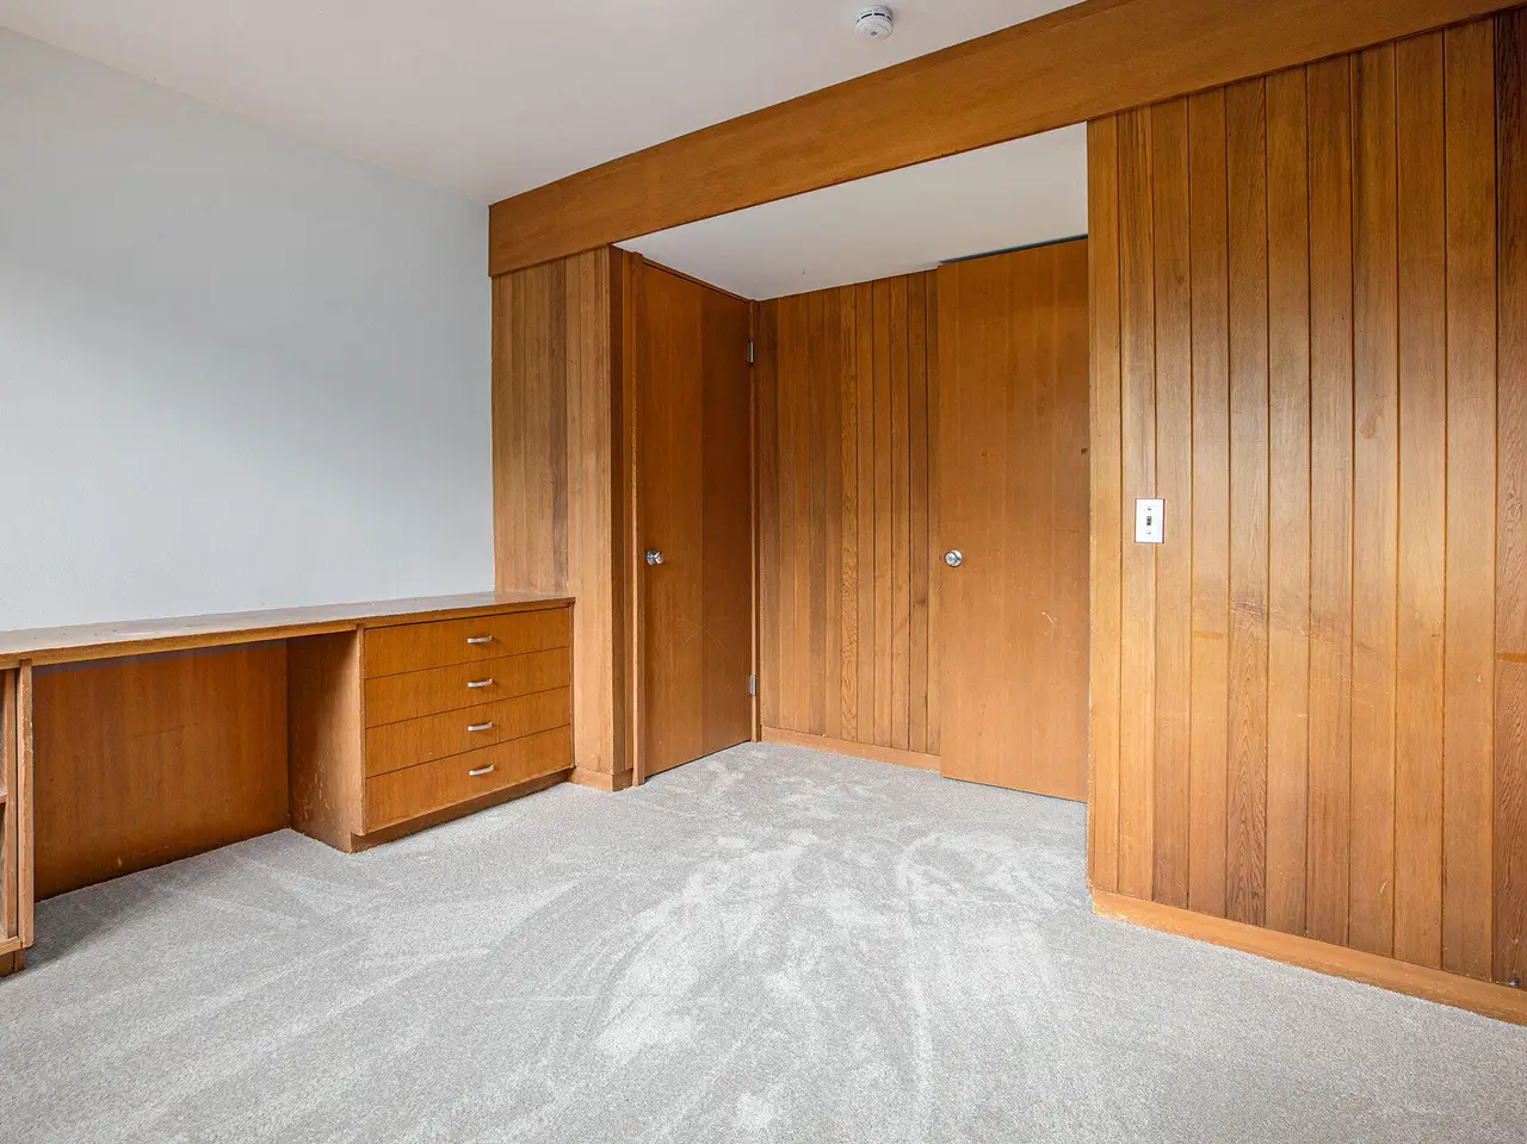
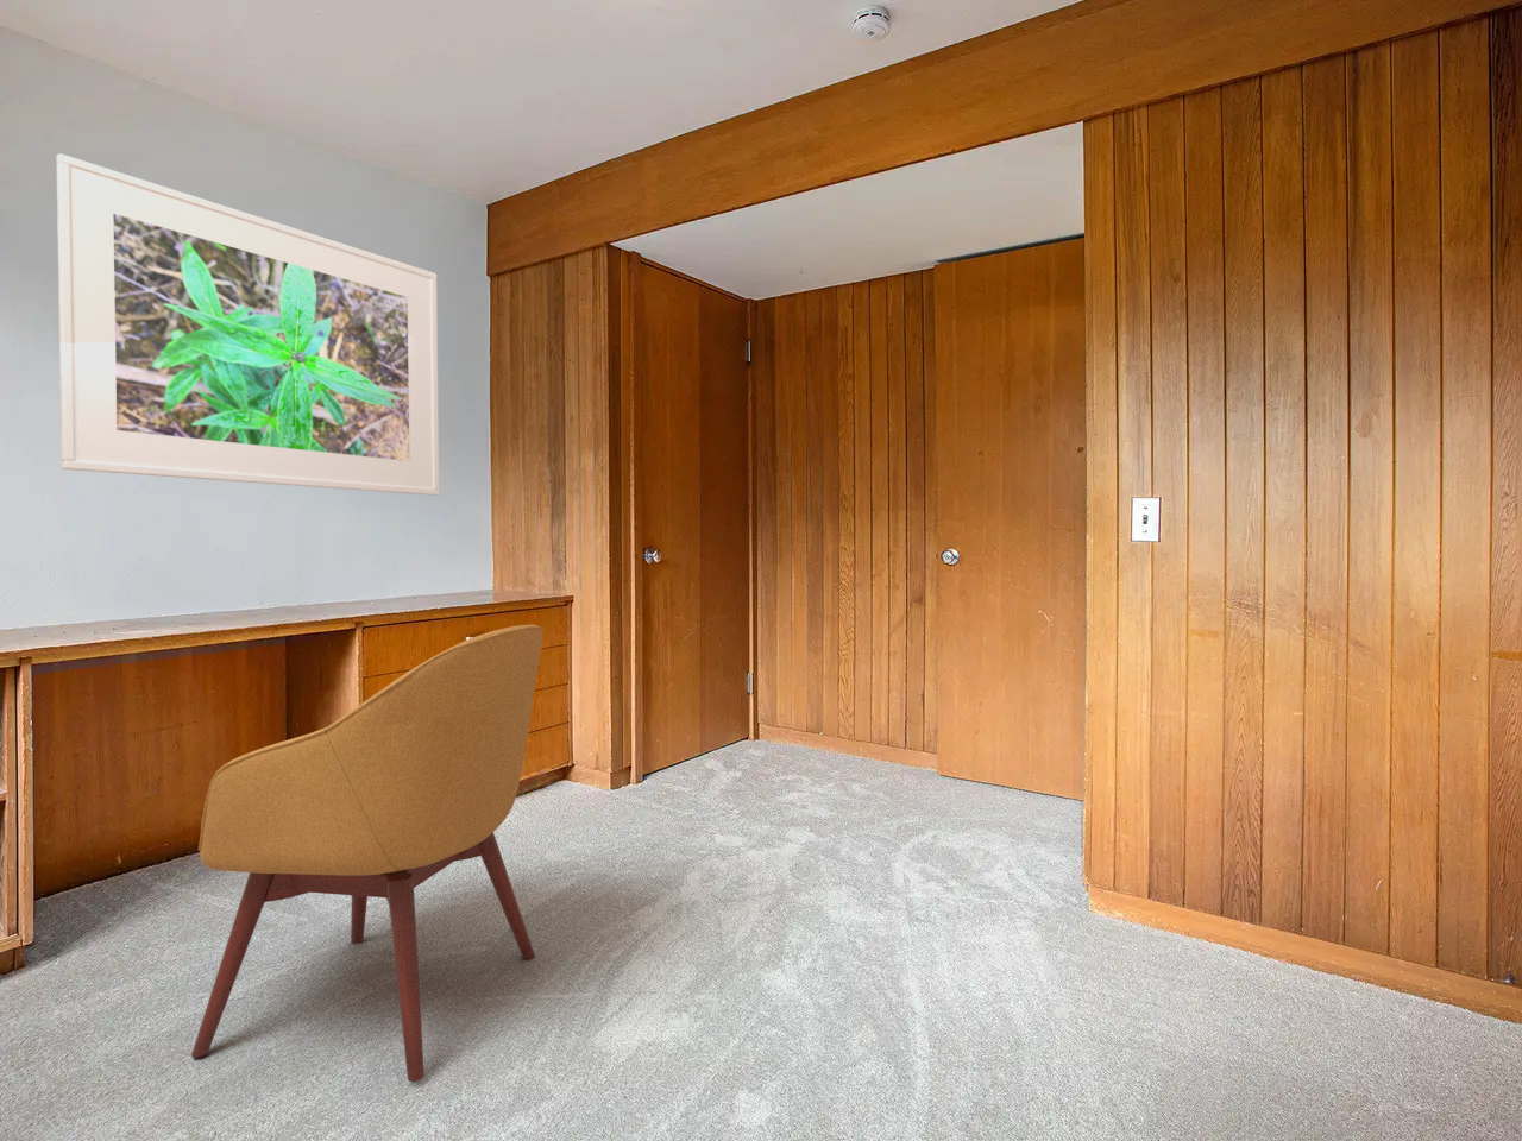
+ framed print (280, 355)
+ chair (389, 813)
